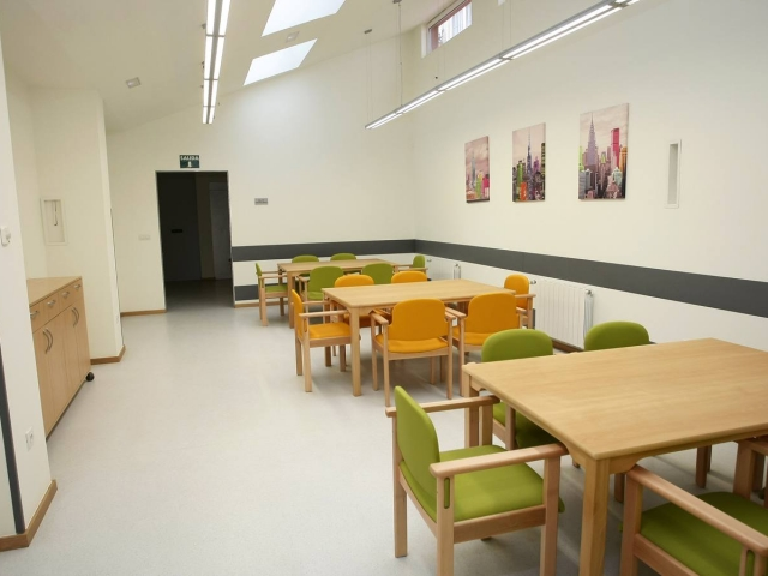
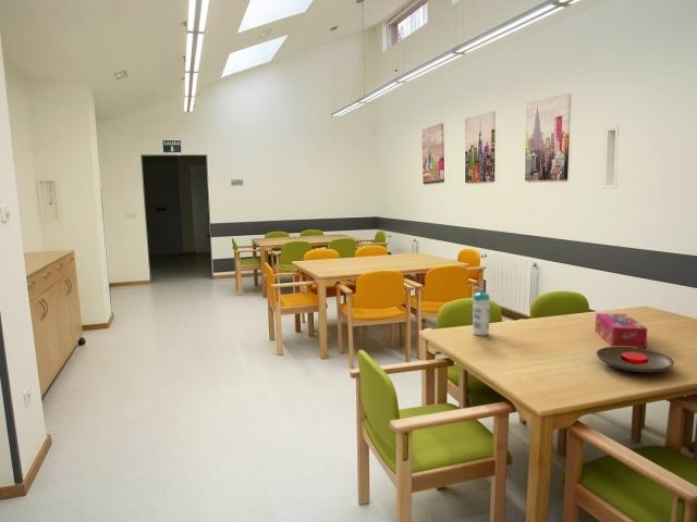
+ tissue box (620, 330)
+ water bottle (480, 311)
+ plate (633, 360)
